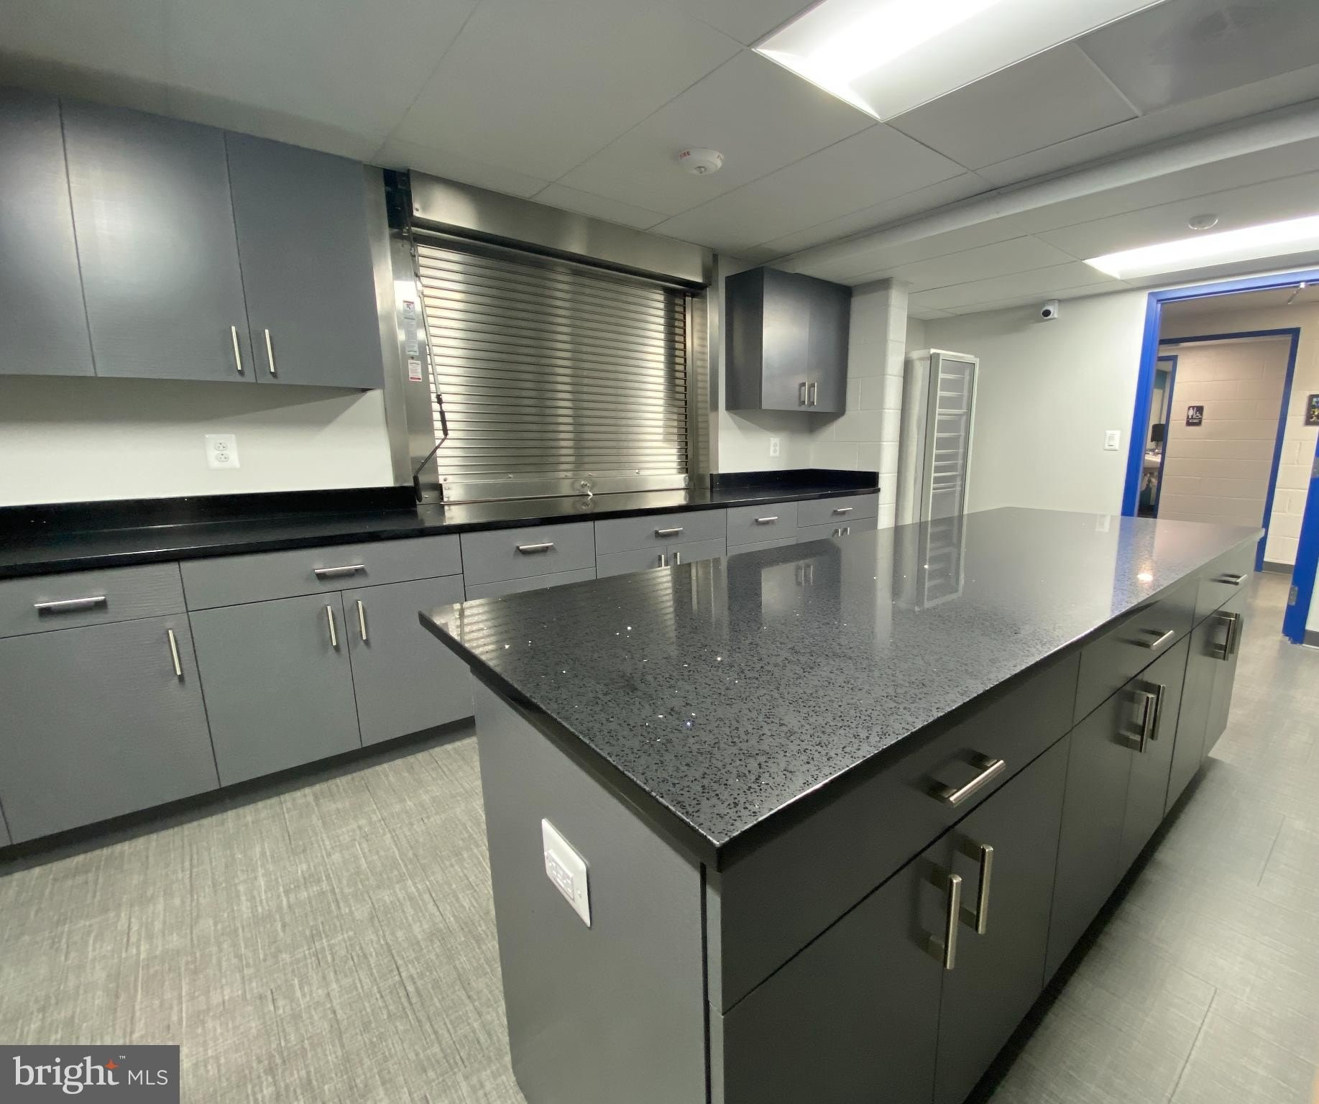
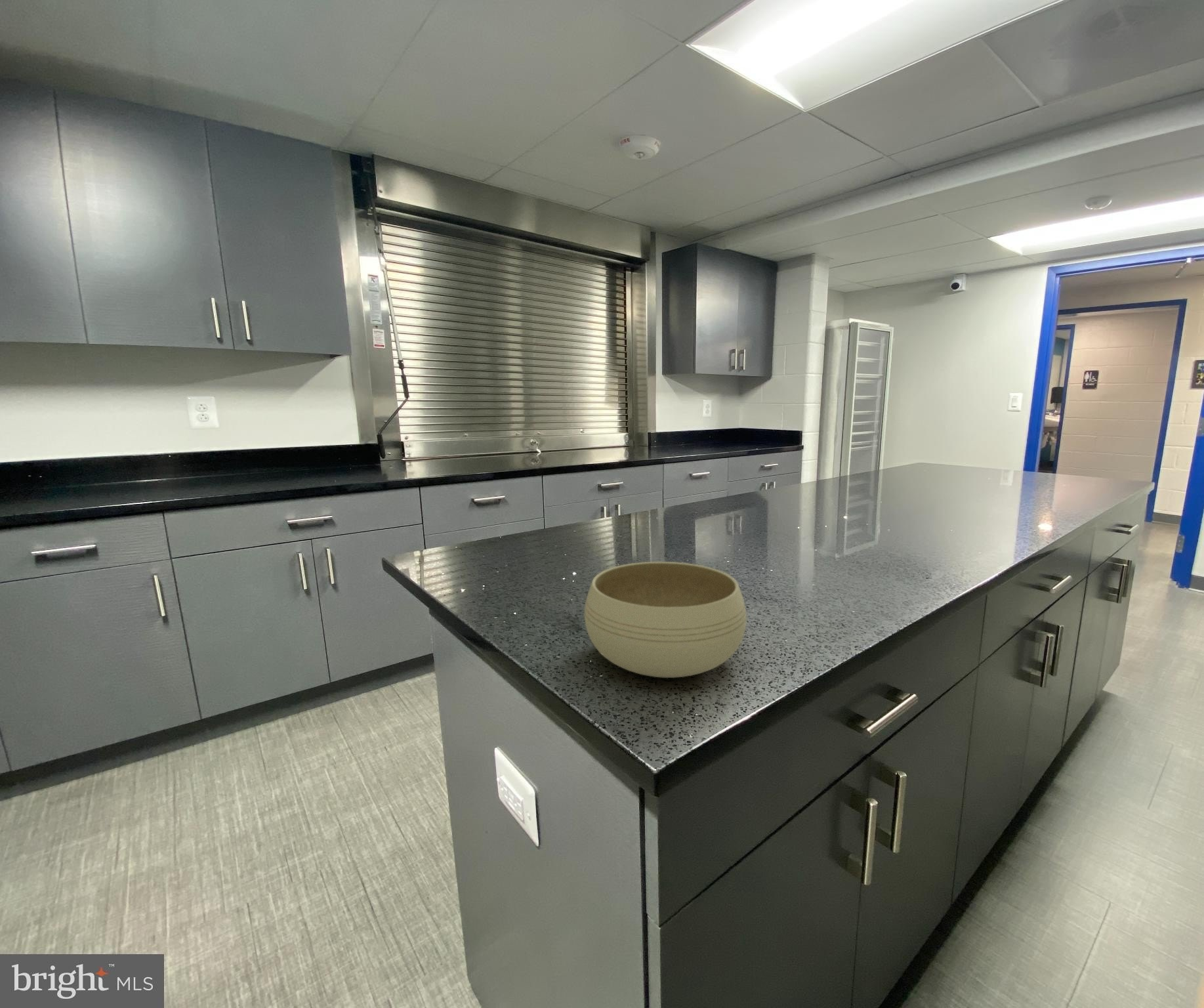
+ bowl (663, 620)
